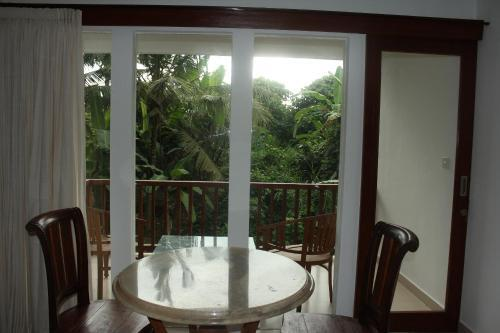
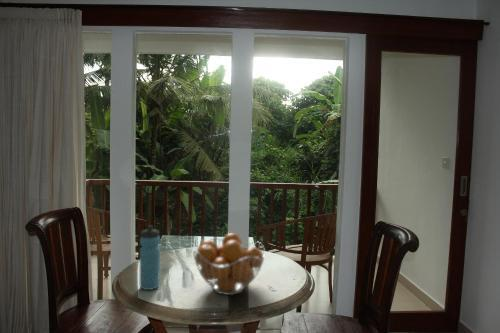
+ fruit basket (229, 262)
+ water bottle (149, 256)
